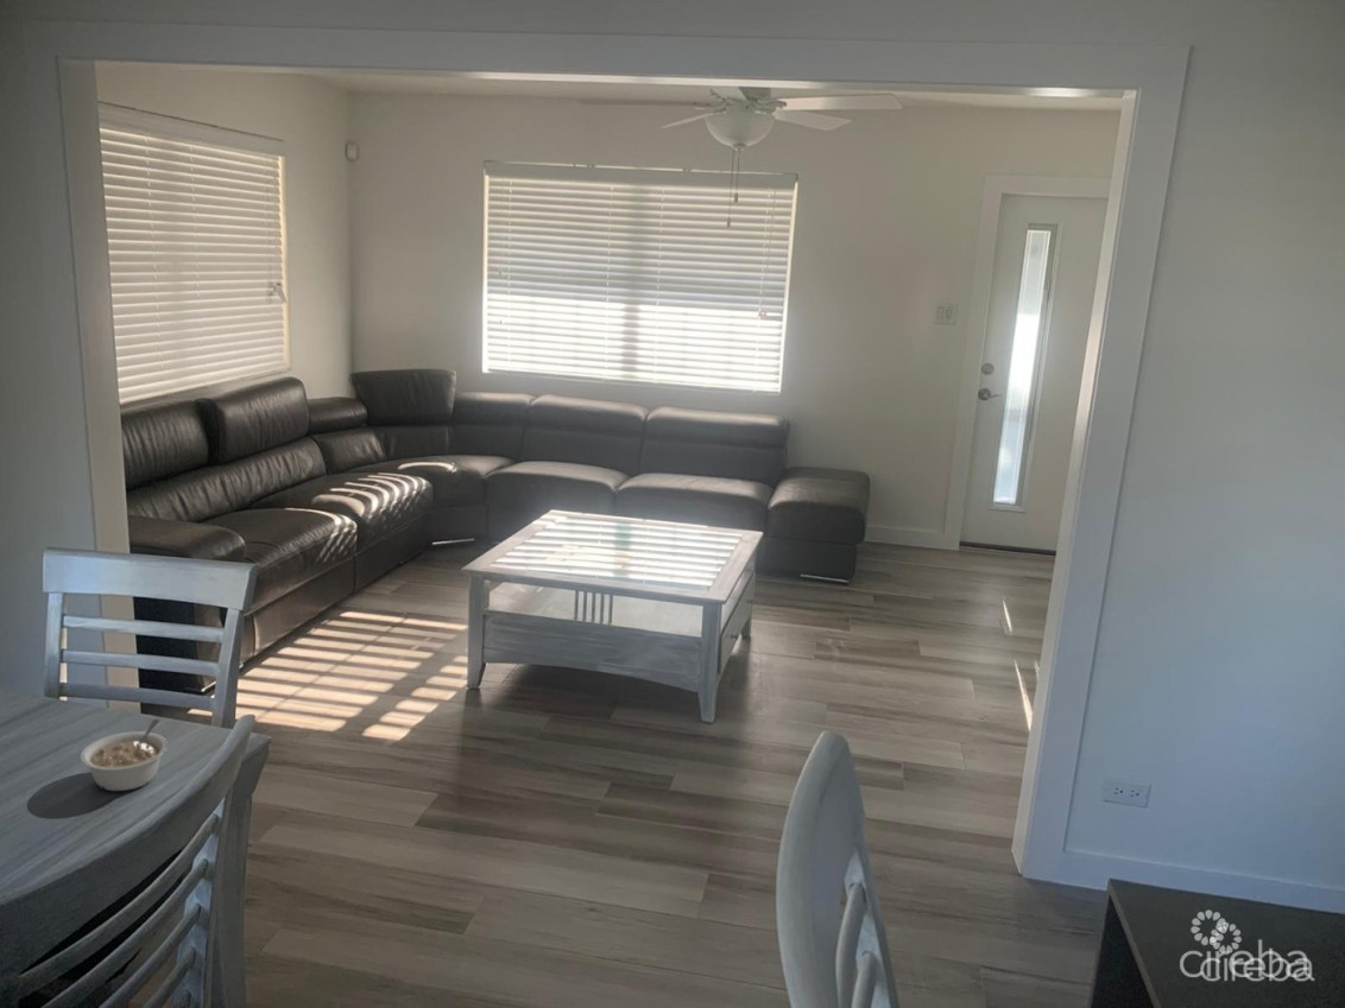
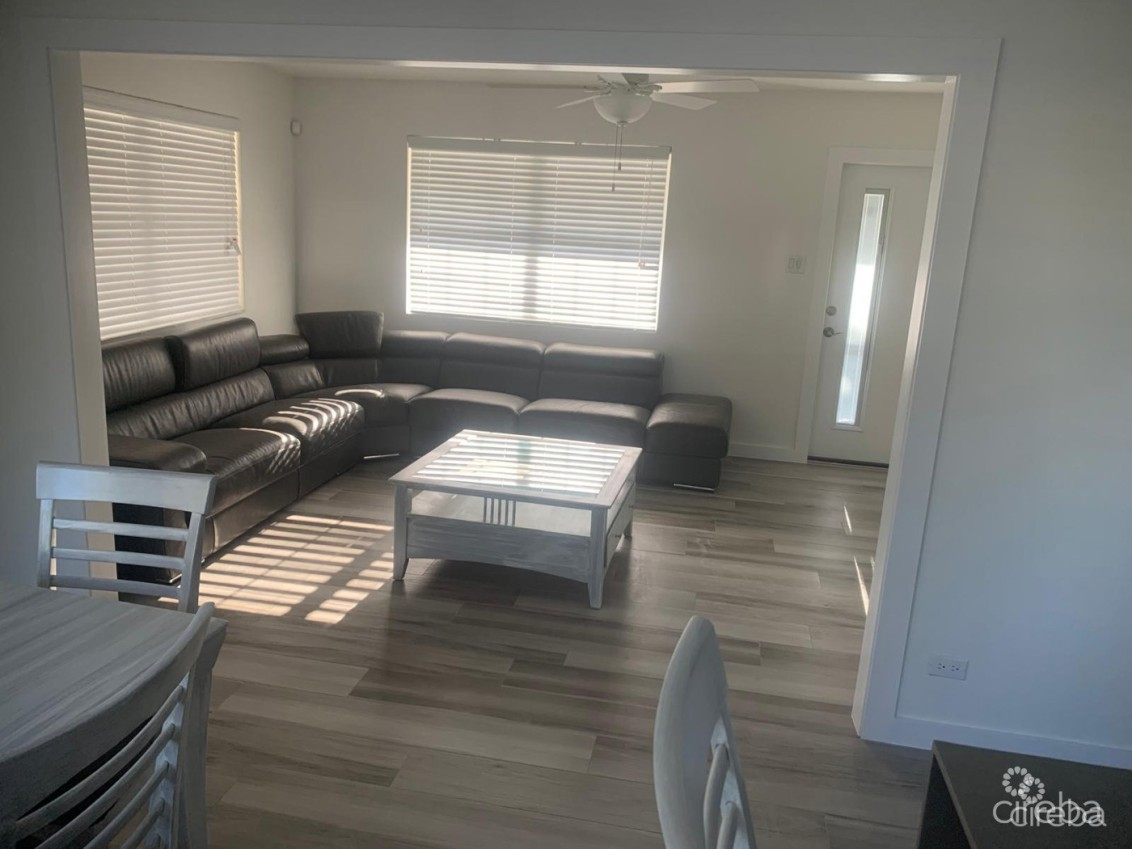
- legume (125, 759)
